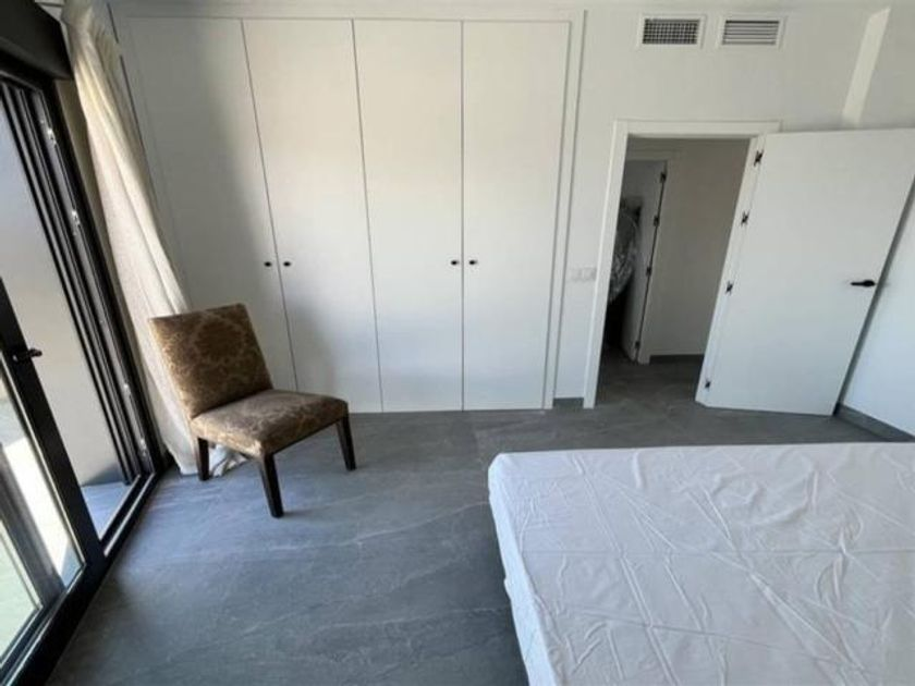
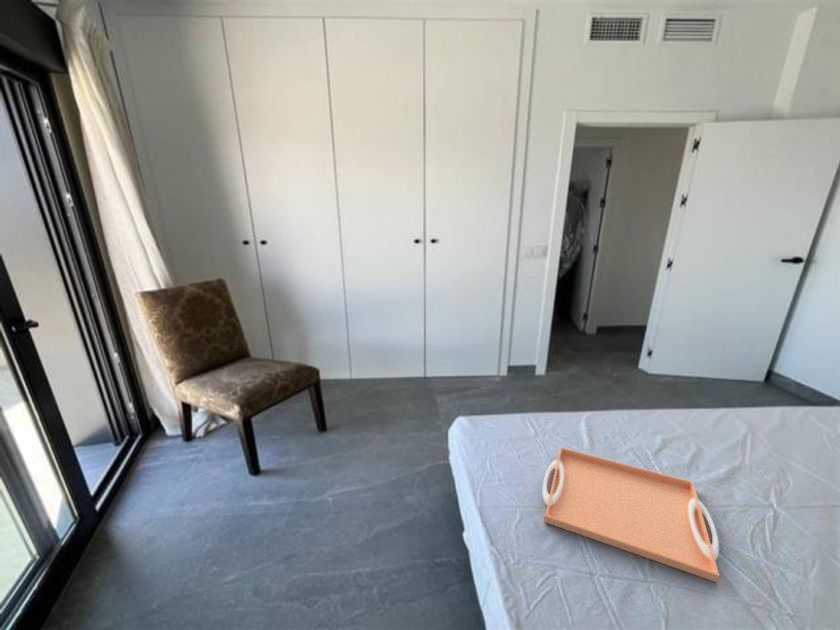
+ serving tray (622, 500)
